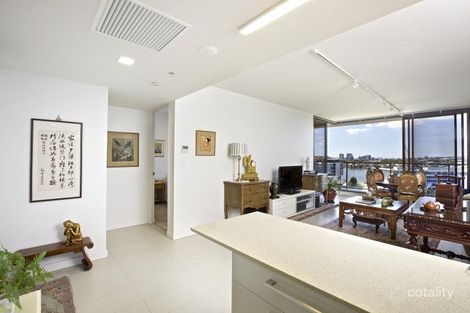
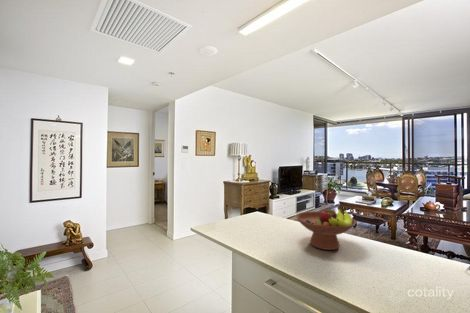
+ fruit bowl (324, 226)
